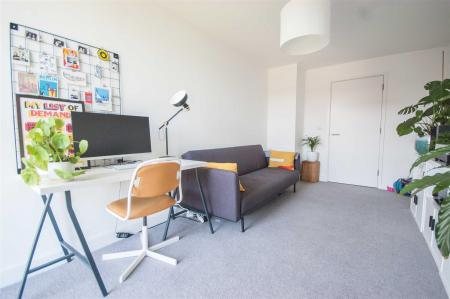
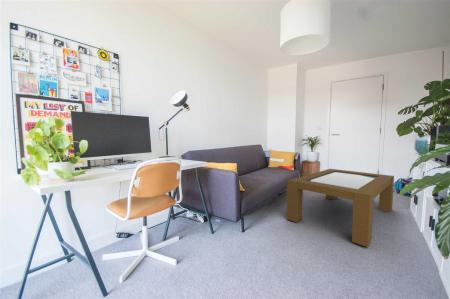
+ coffee table (343, 196)
